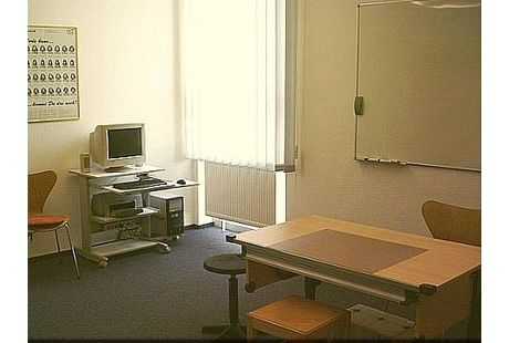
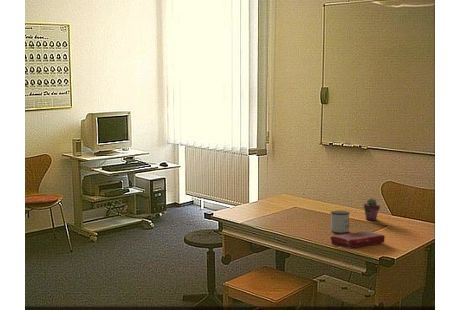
+ potted succulent (371, 208)
+ book (357, 239)
+ mug (340, 221)
